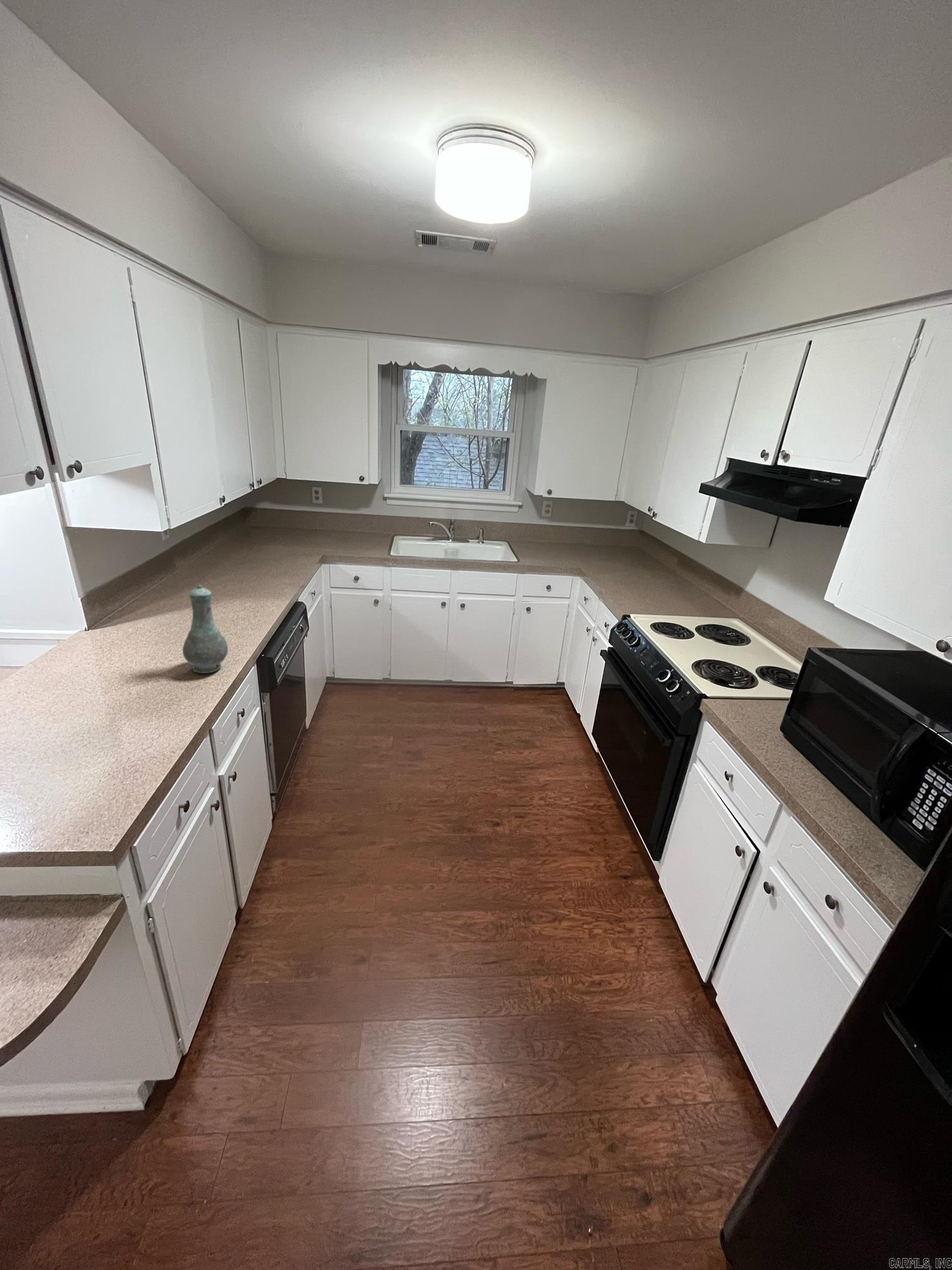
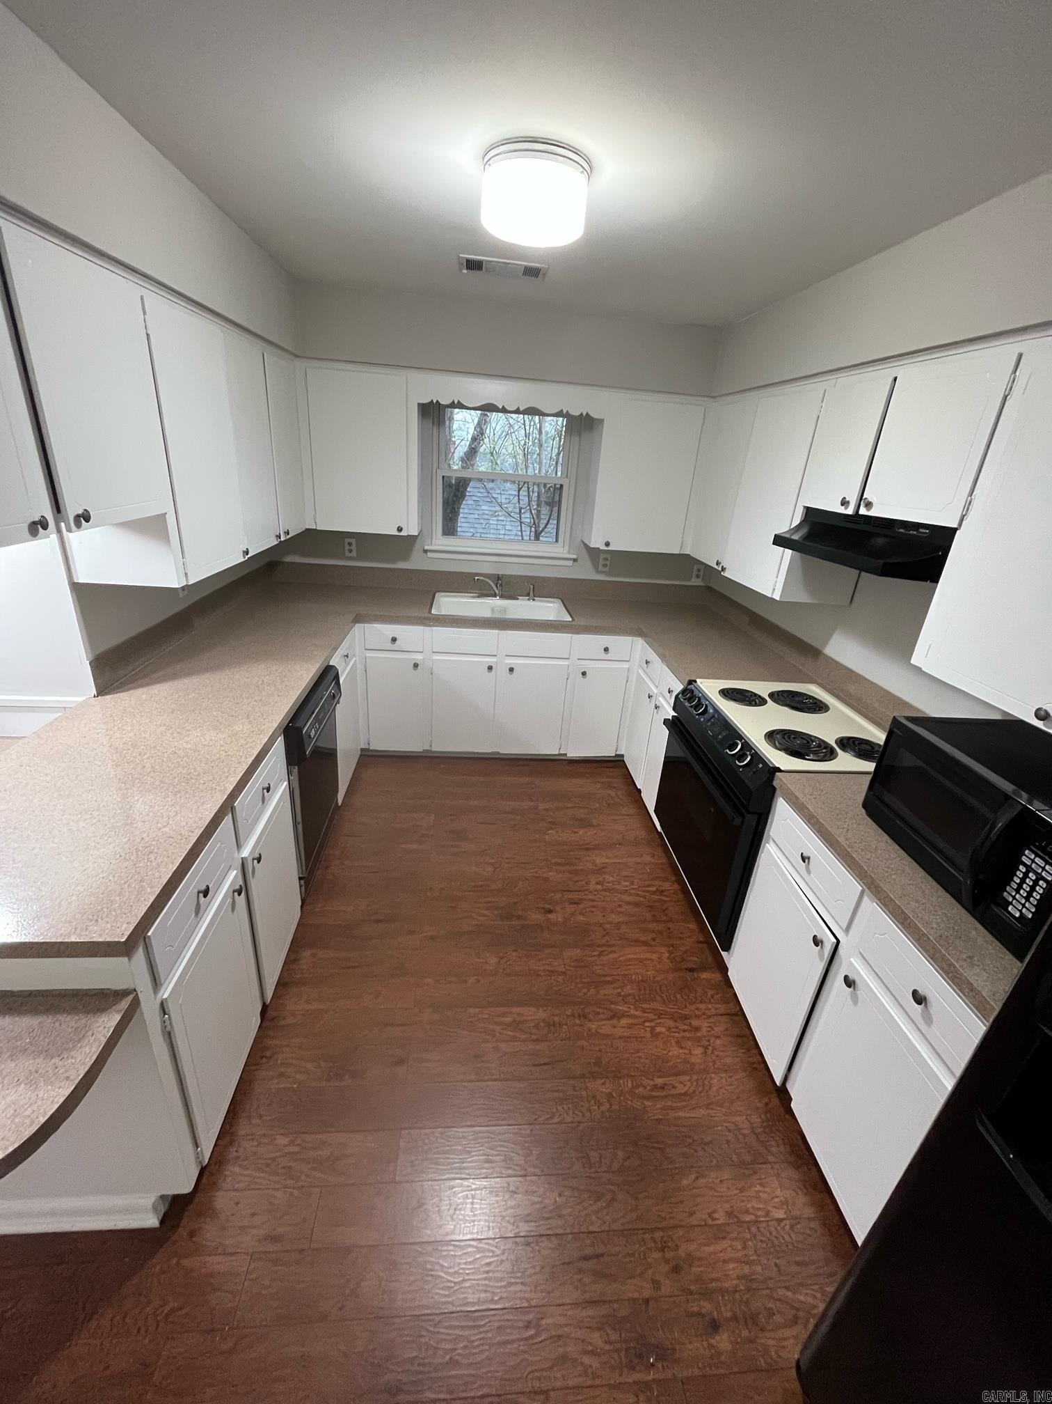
- vase (203, 627)
